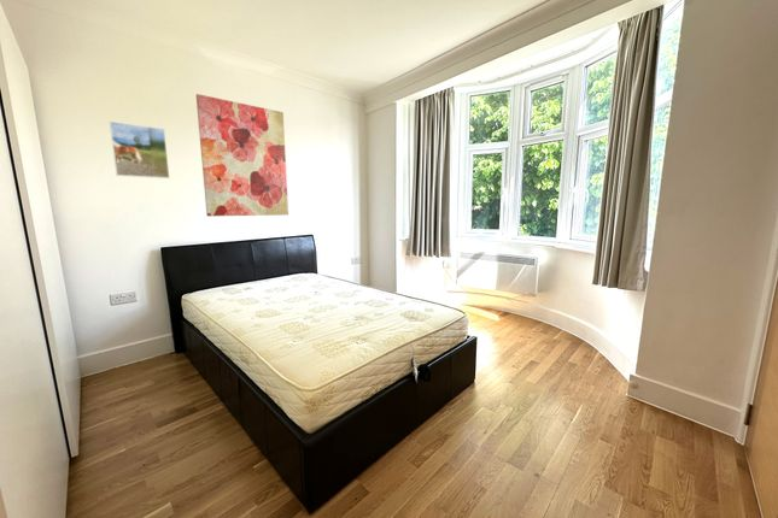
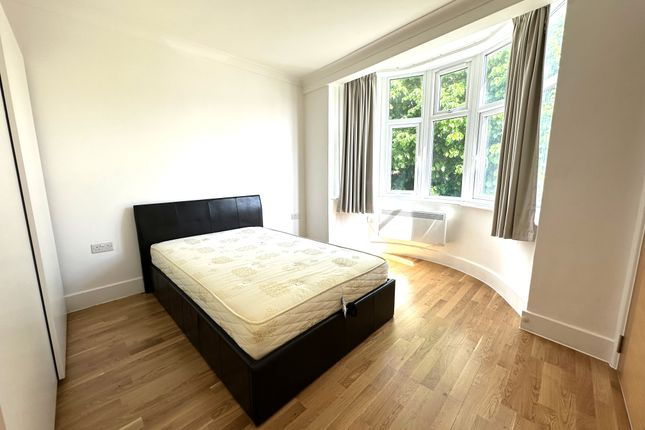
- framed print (140, 151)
- wall art (246, 160)
